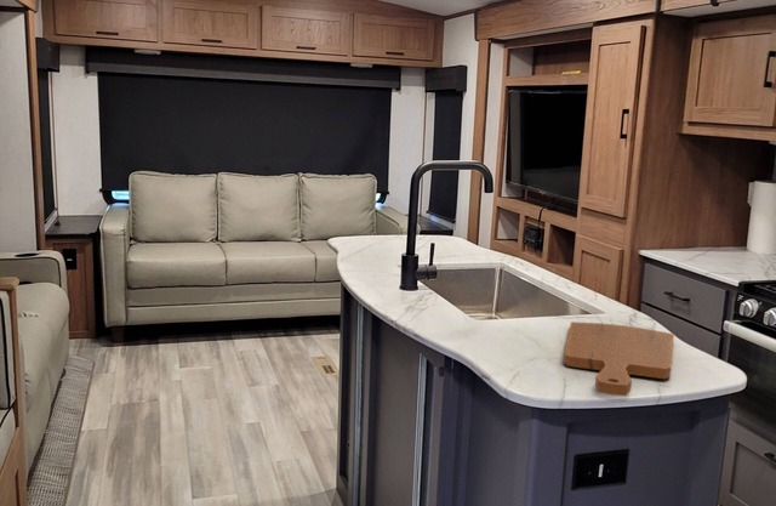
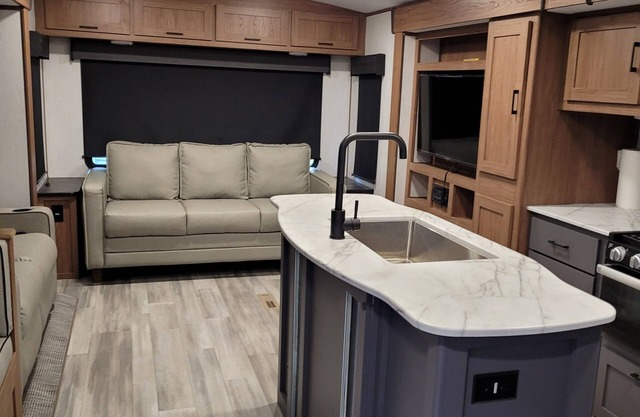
- cutting board (617, 351)
